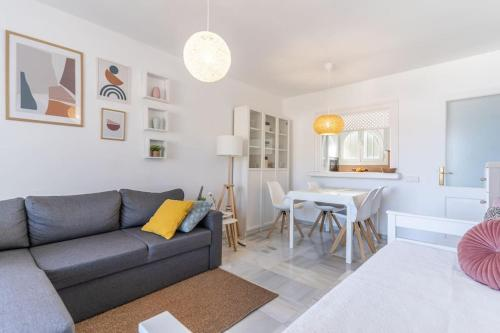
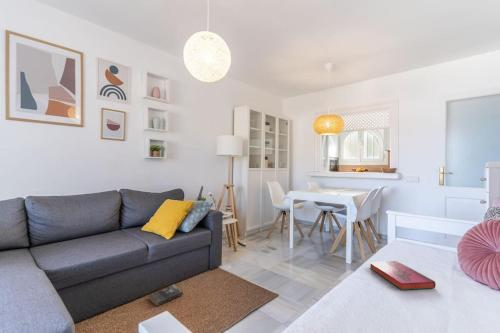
+ book (166, 294)
+ hardback book (399, 273)
